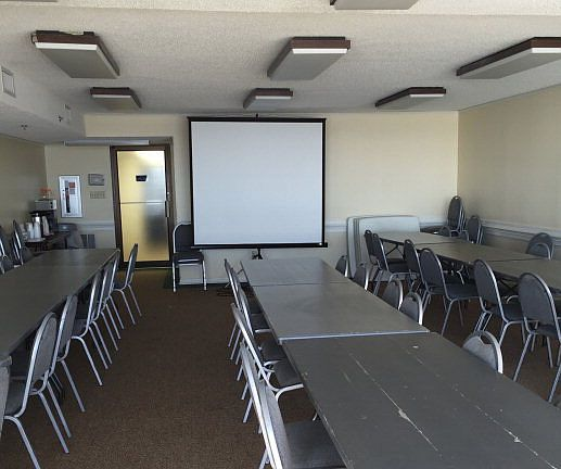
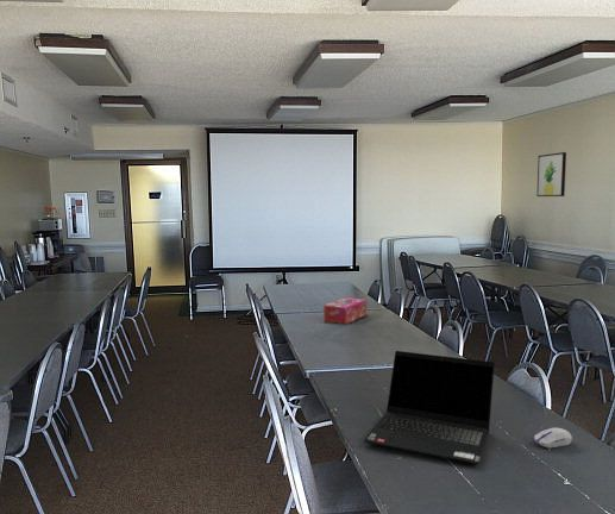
+ computer mouse (553, 435)
+ wall art (551, 175)
+ tissue box (345, 309)
+ laptop computer (431, 401)
